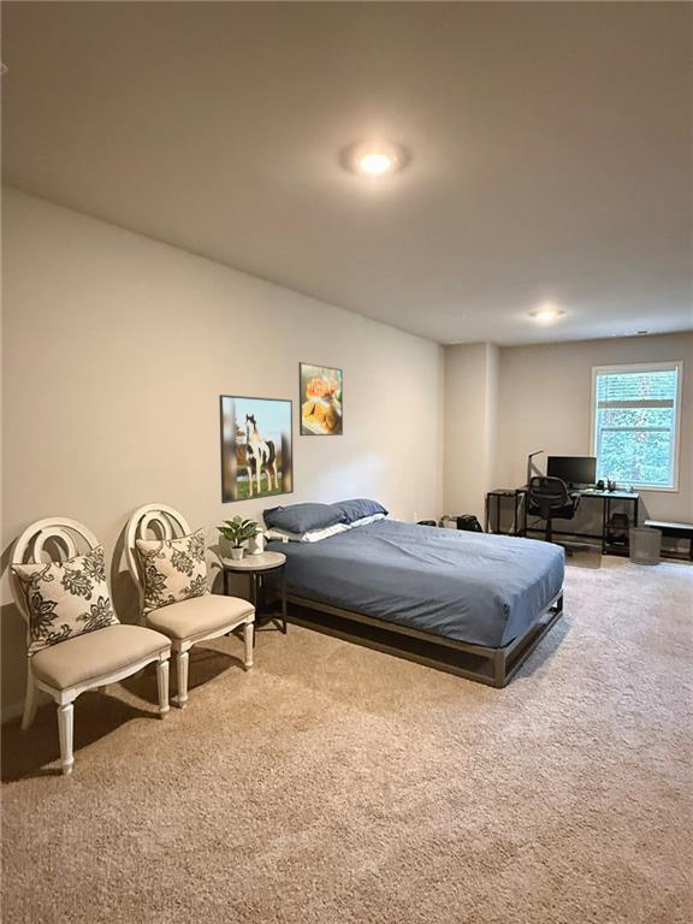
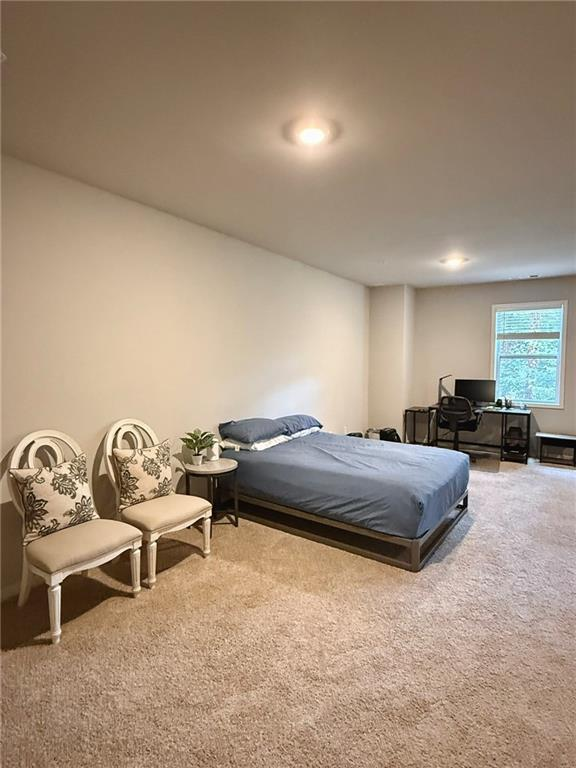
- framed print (321, 401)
- waste bin (644, 545)
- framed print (259, 448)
